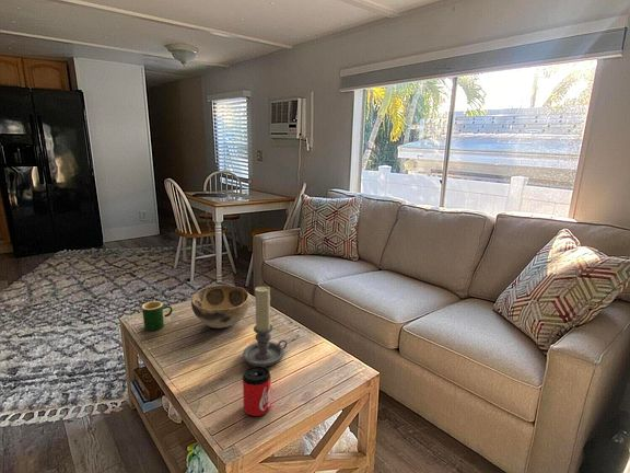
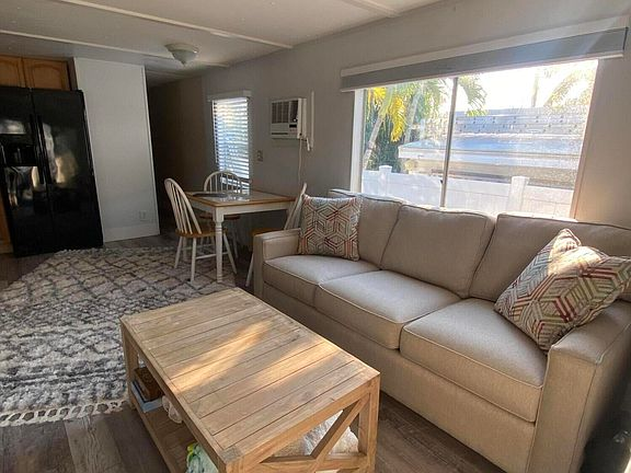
- candle holder (266, 322)
- mug (158, 314)
- decorative bowl (221, 309)
- can (257, 390)
